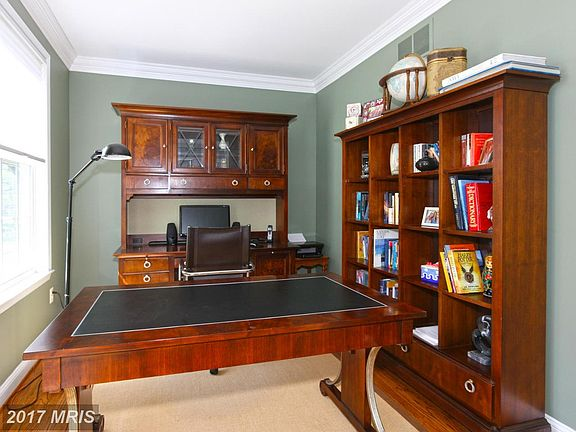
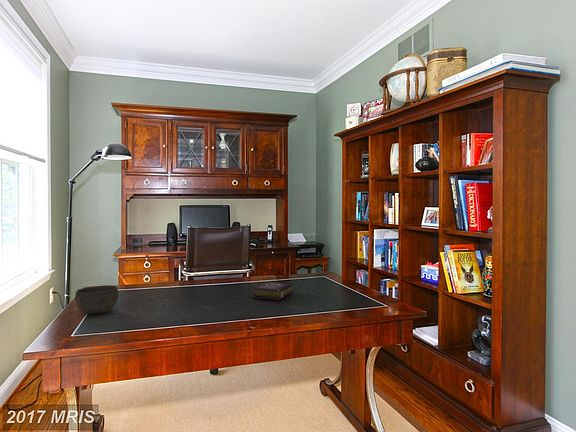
+ book (272, 290)
+ bowl (97, 300)
